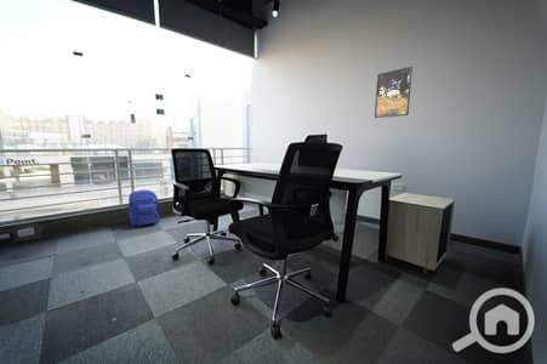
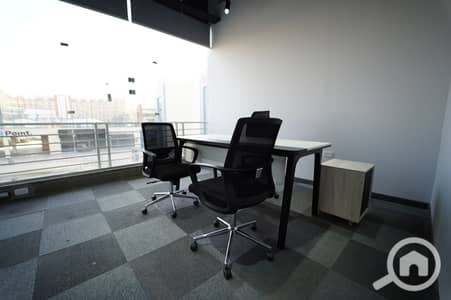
- backpack (146, 206)
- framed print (392, 93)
